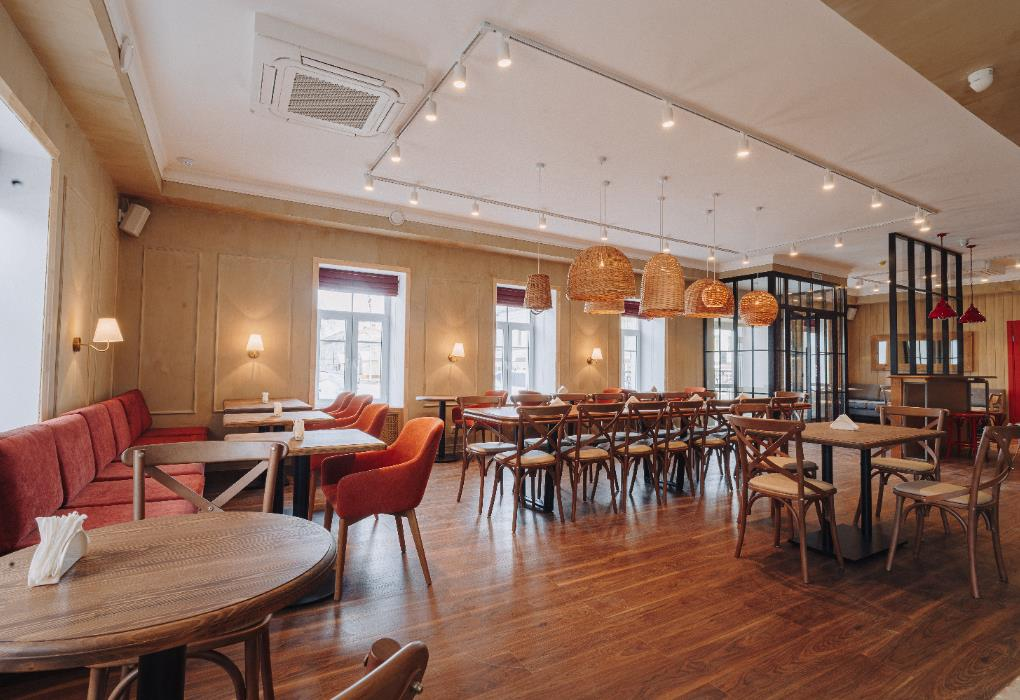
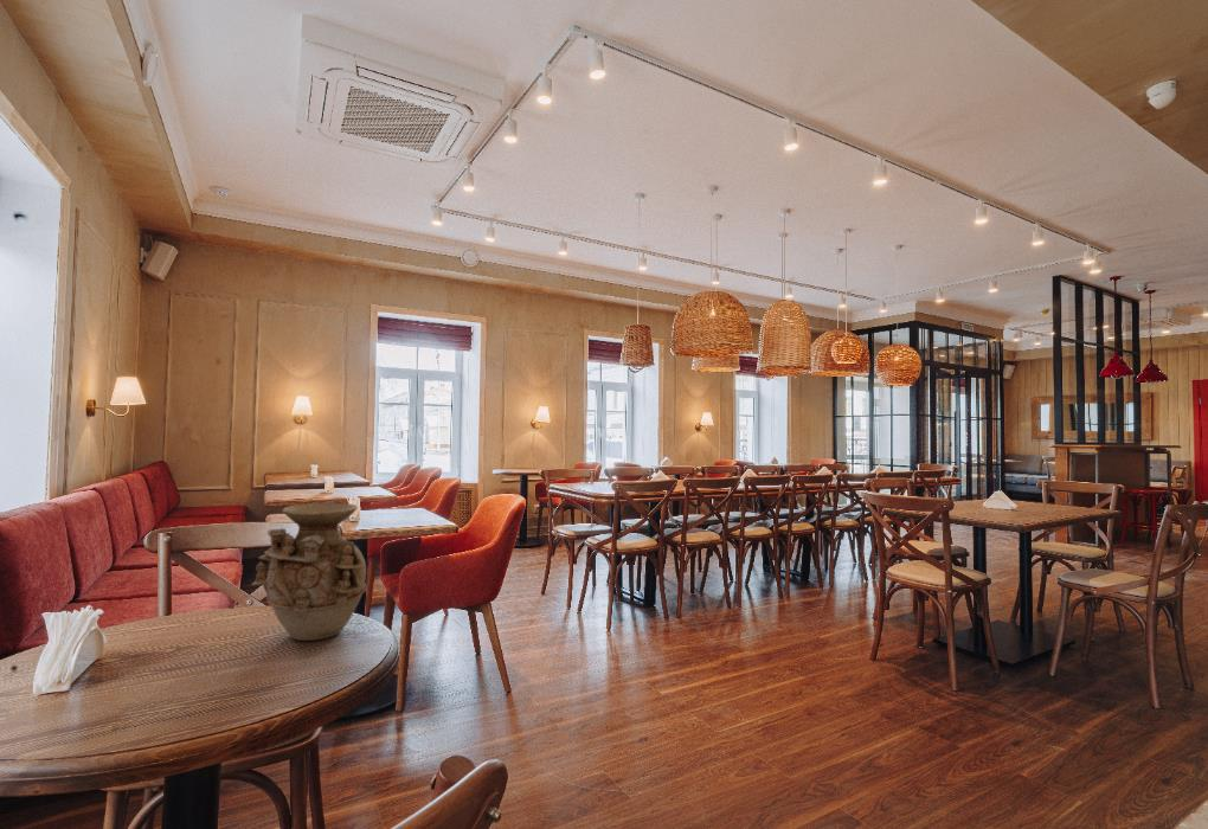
+ vase (313, 570)
